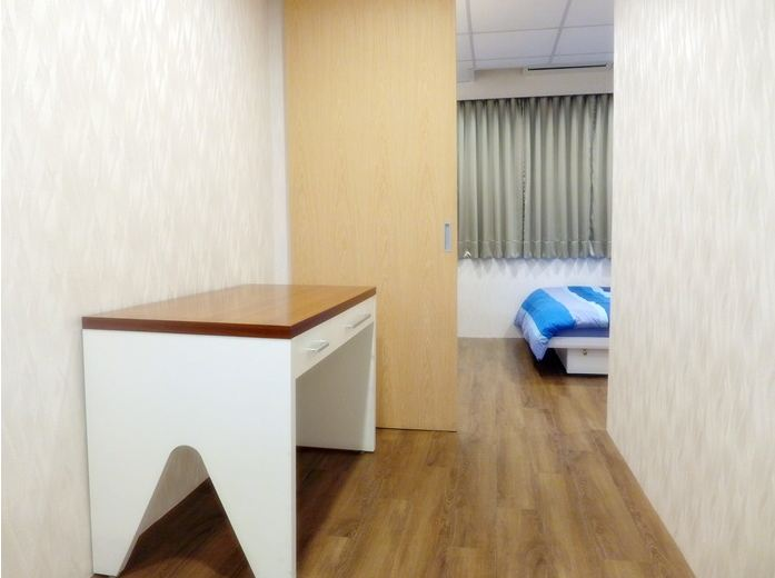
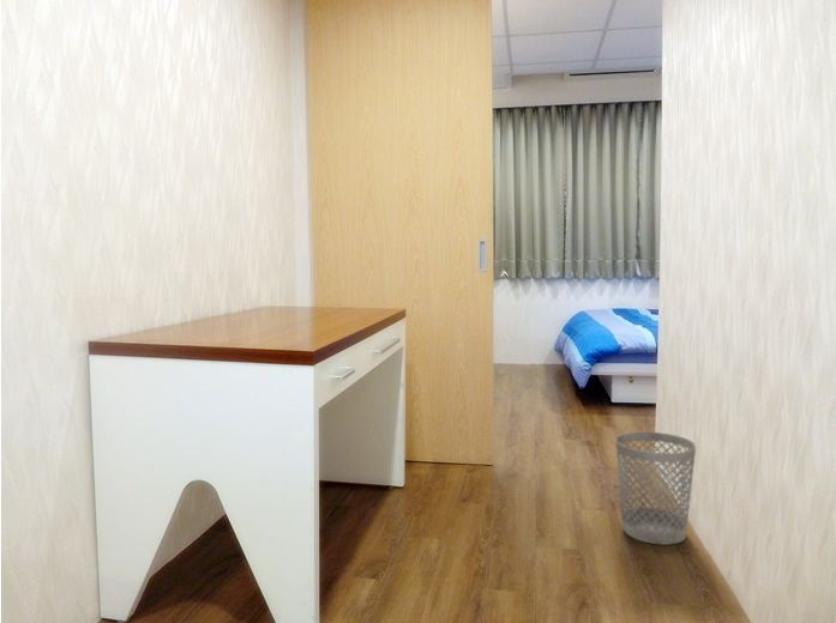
+ wastebasket (654, 486)
